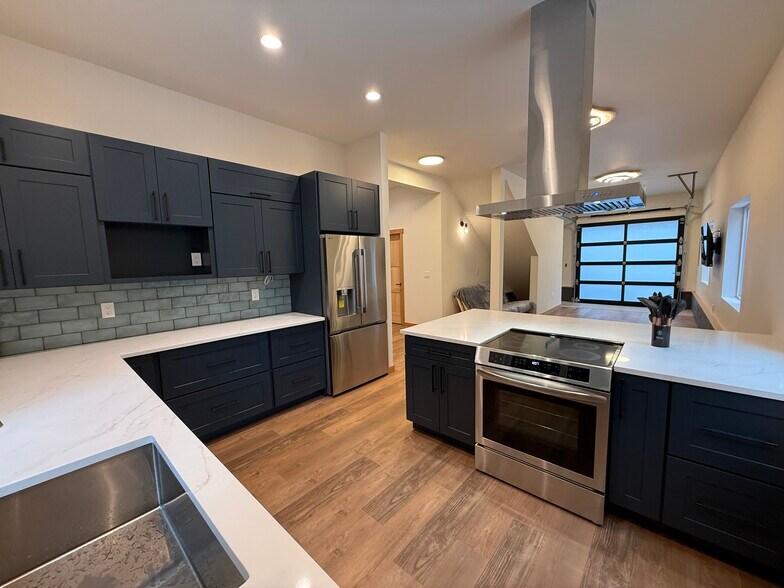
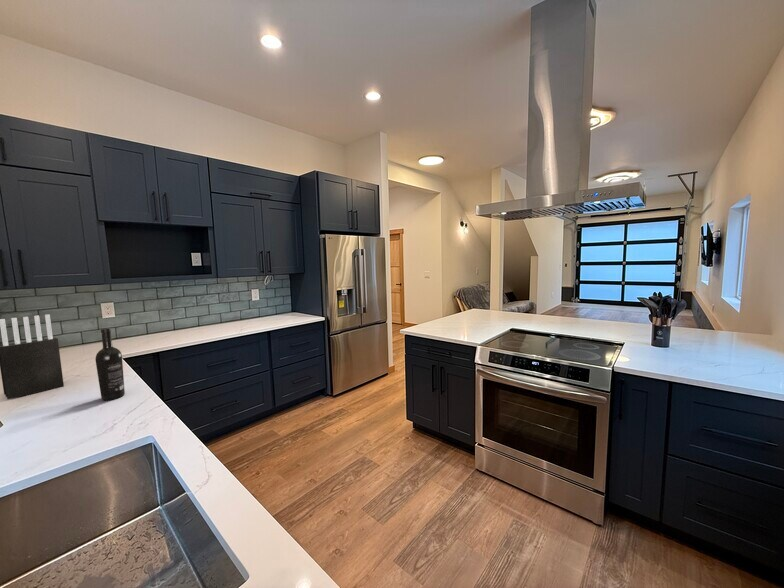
+ wine bottle (109, 363)
+ knife block (29, 353)
